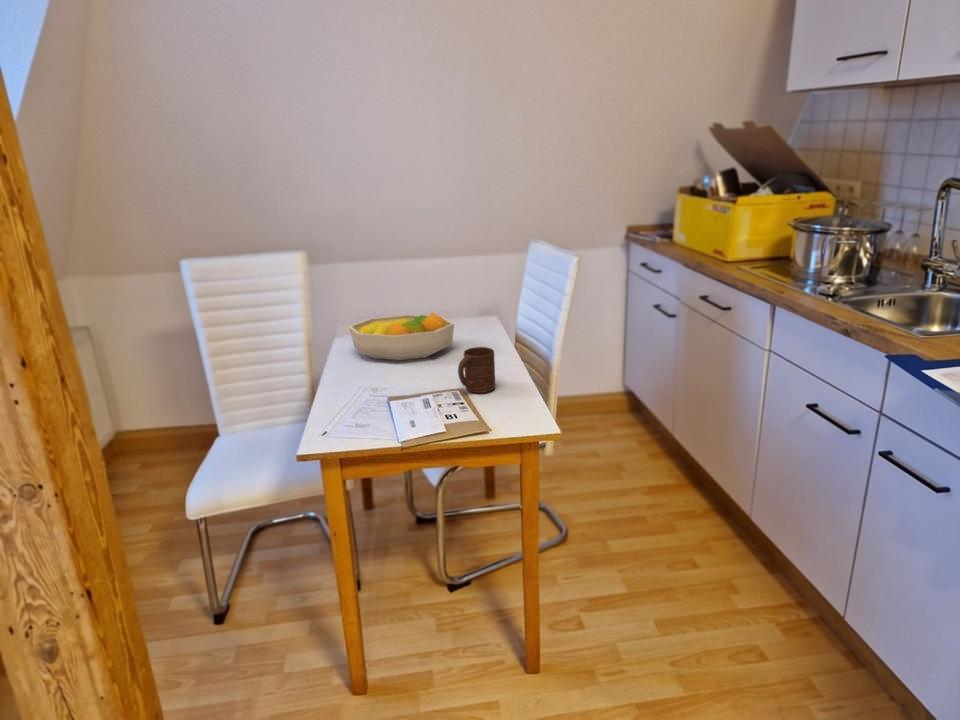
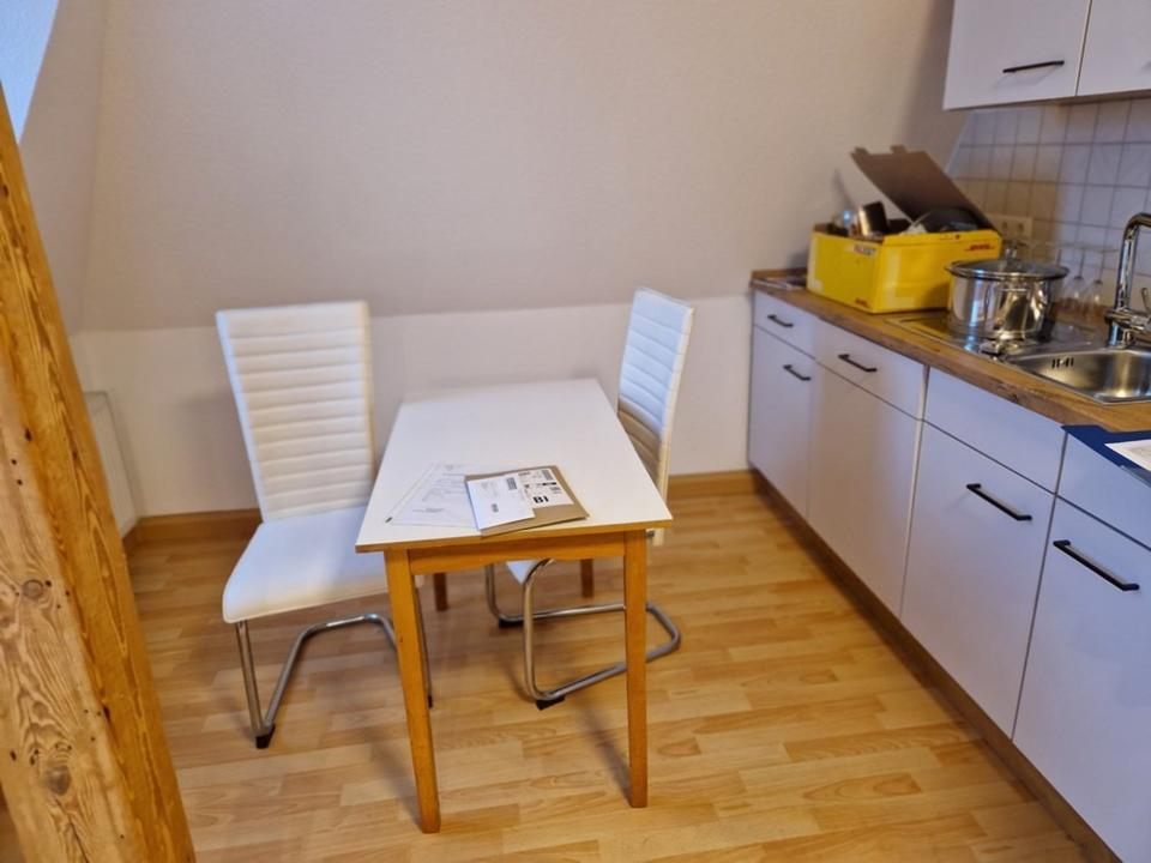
- cup (477, 371)
- fruit bowl (401, 332)
